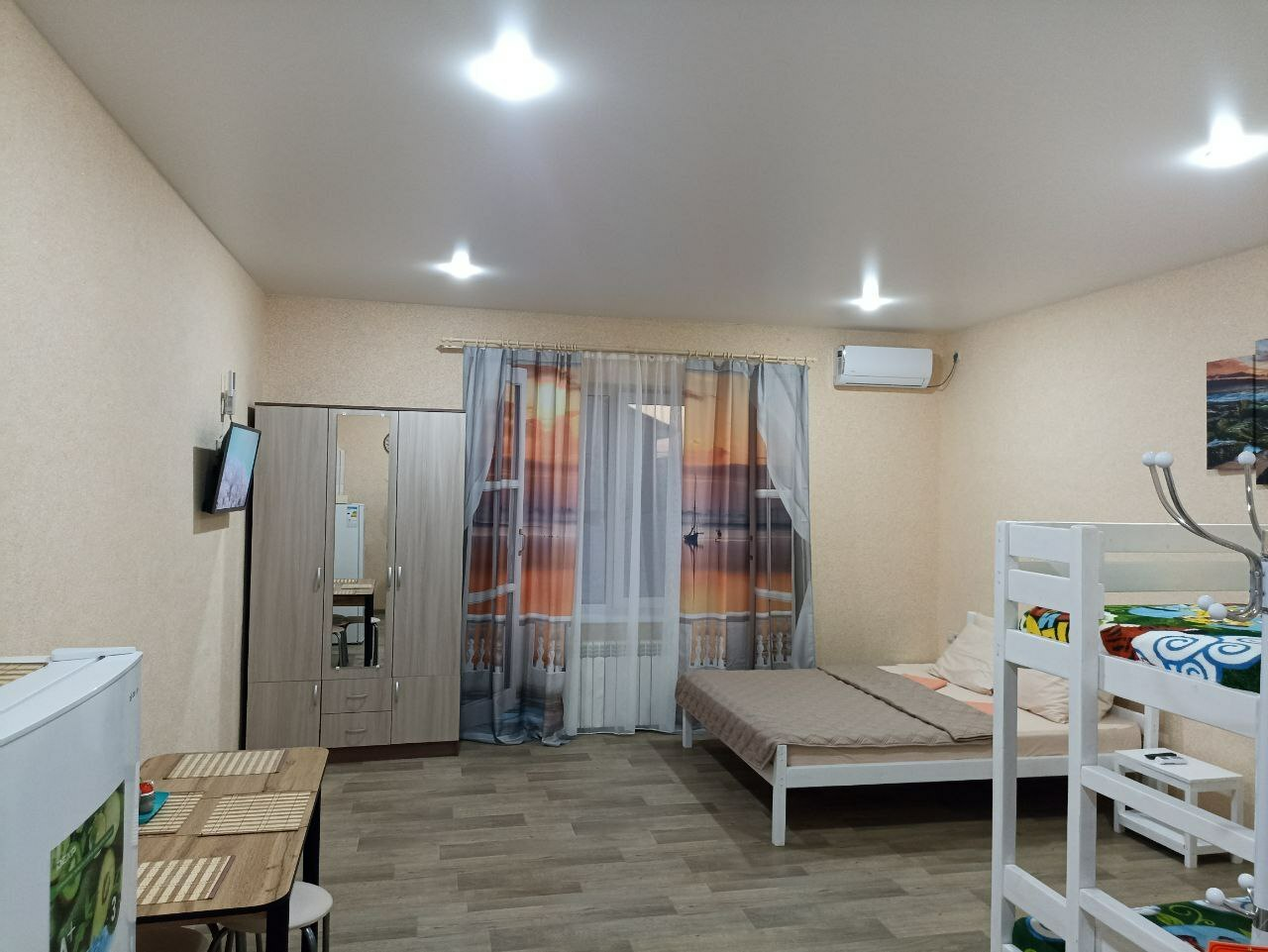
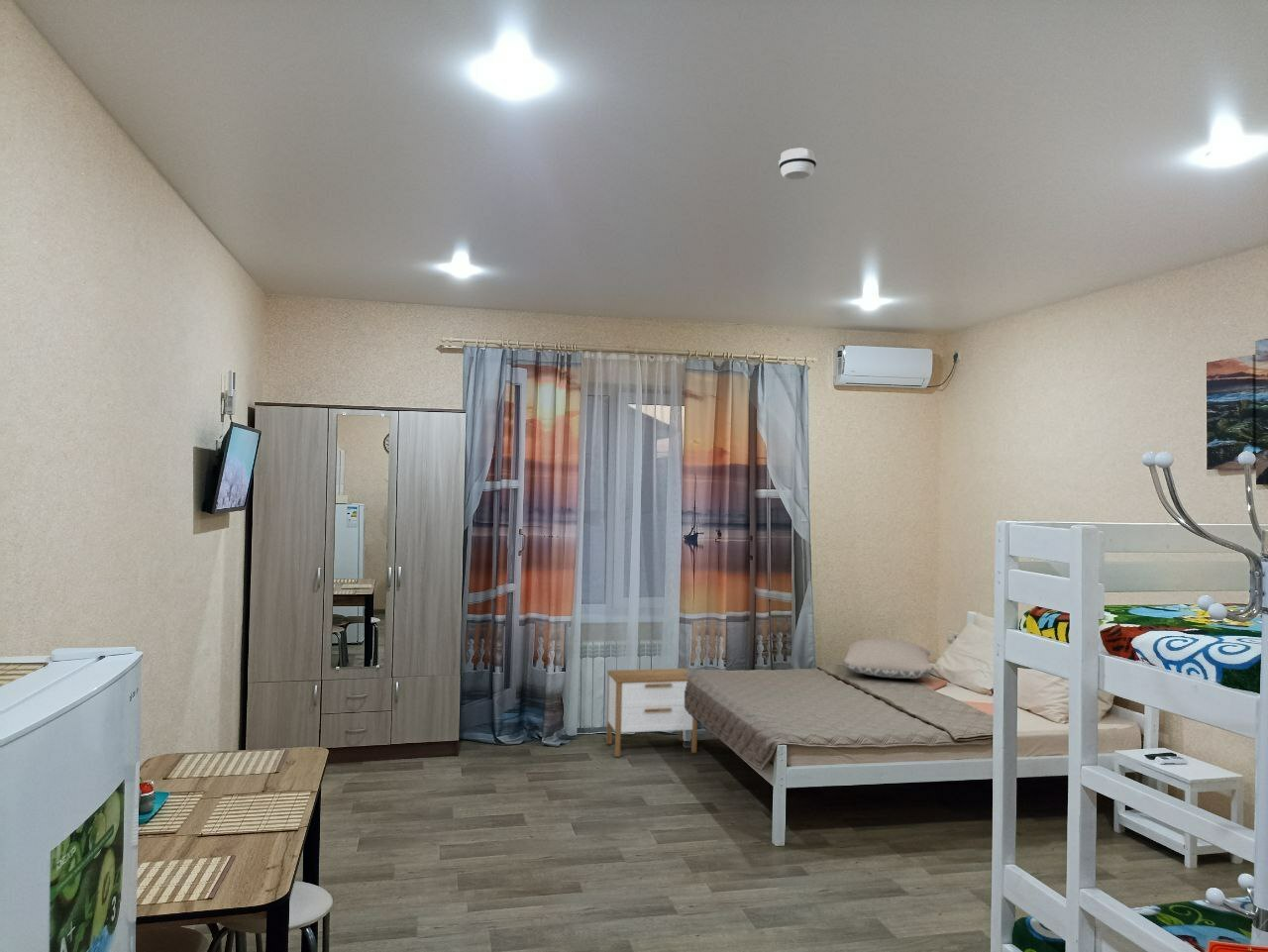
+ pillow (888, 657)
+ nightstand (652, 711)
+ smoke detector (797, 164)
